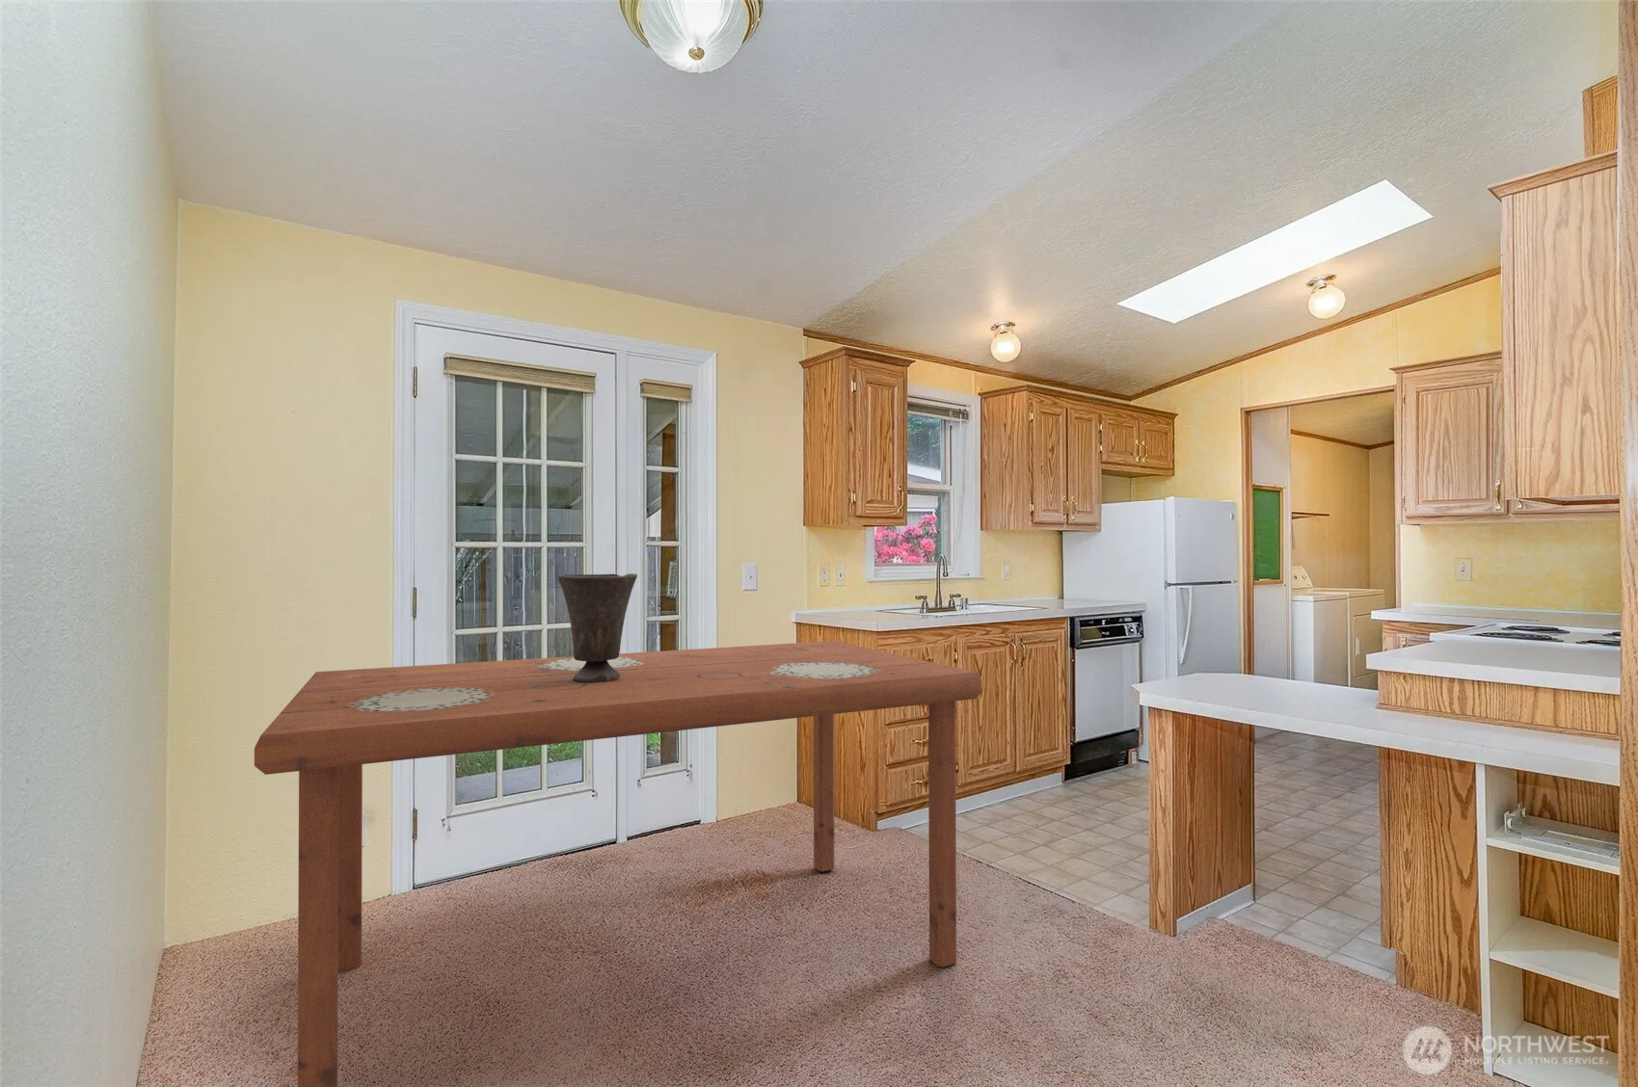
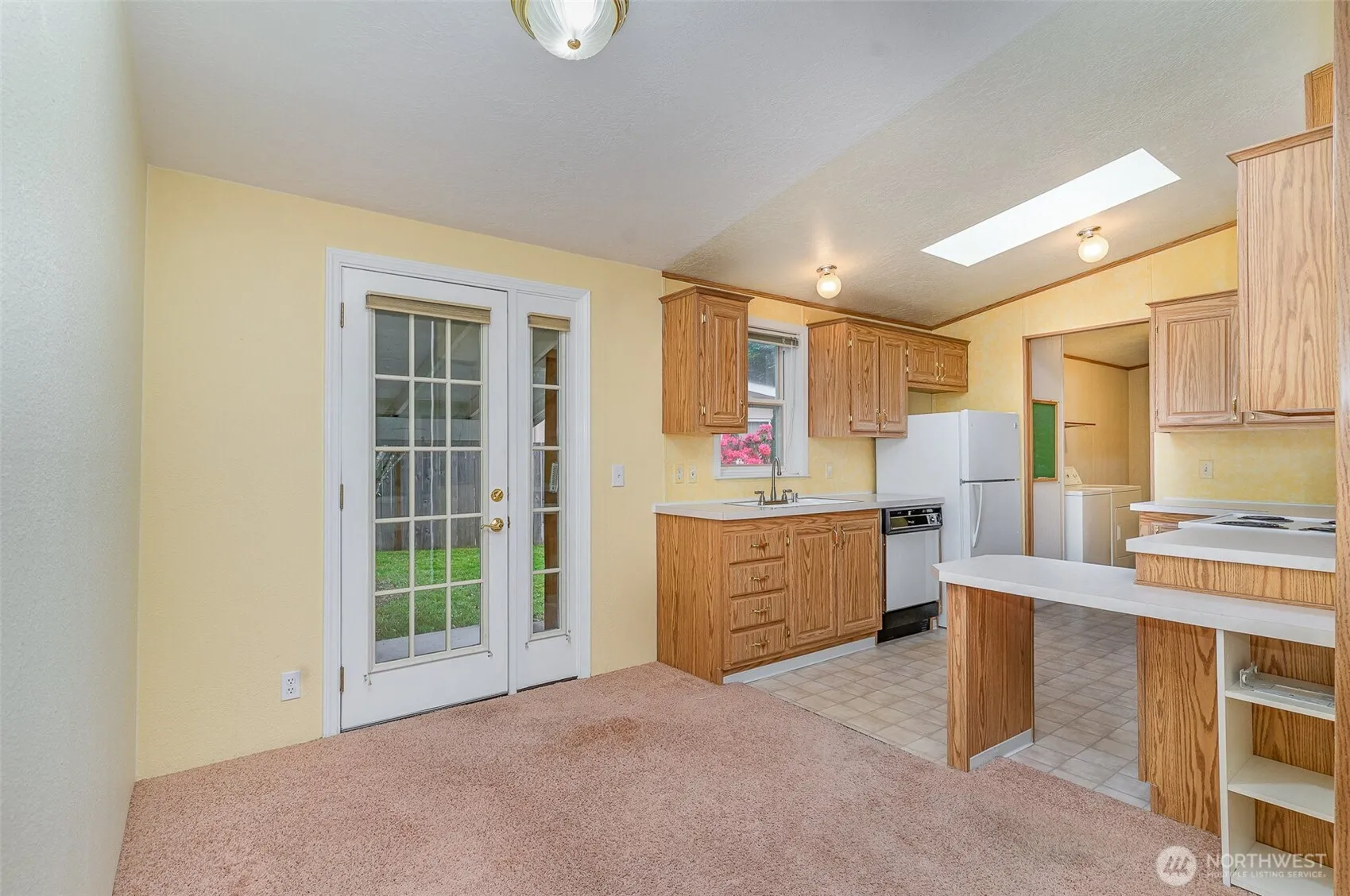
- table (638, 734)
- vase (598, 626)
